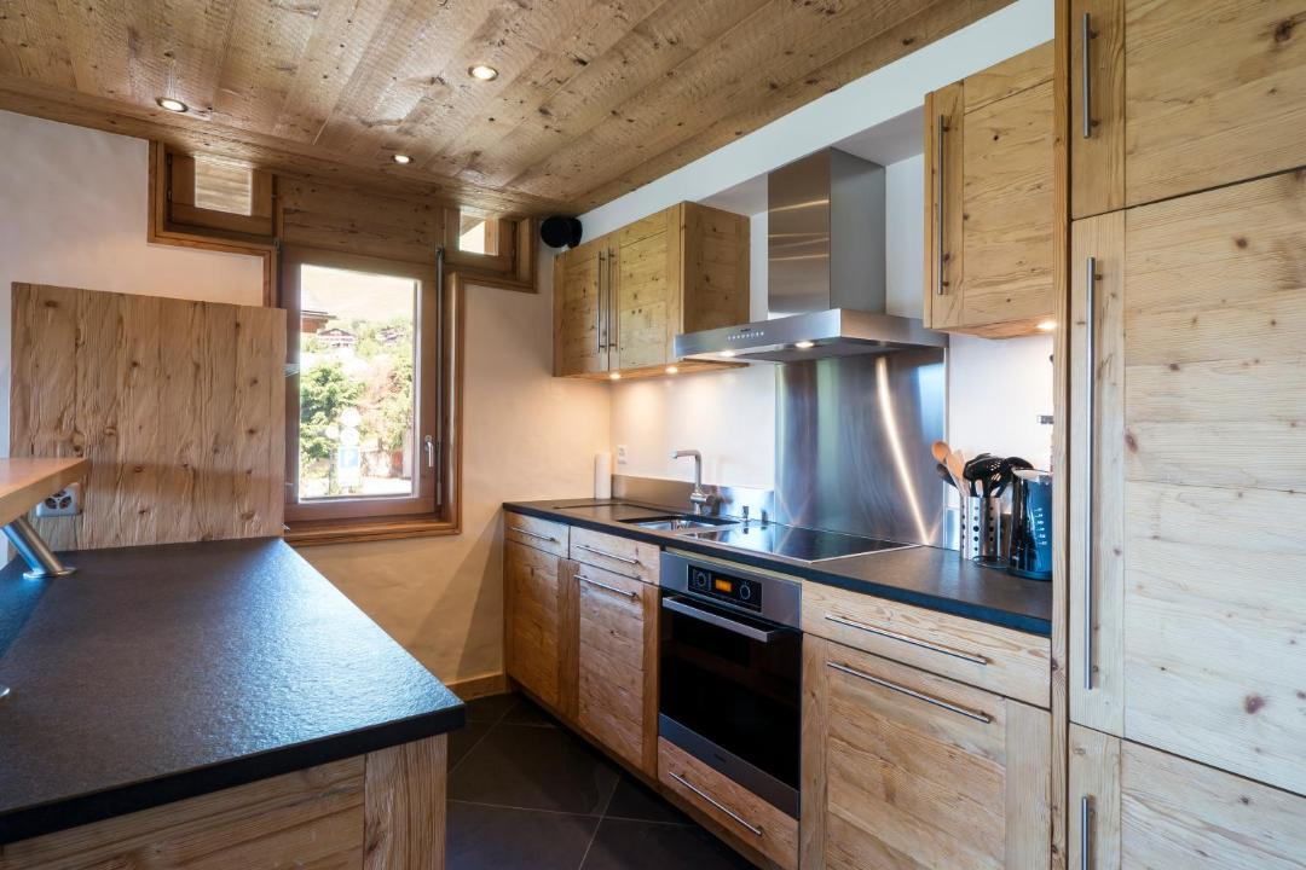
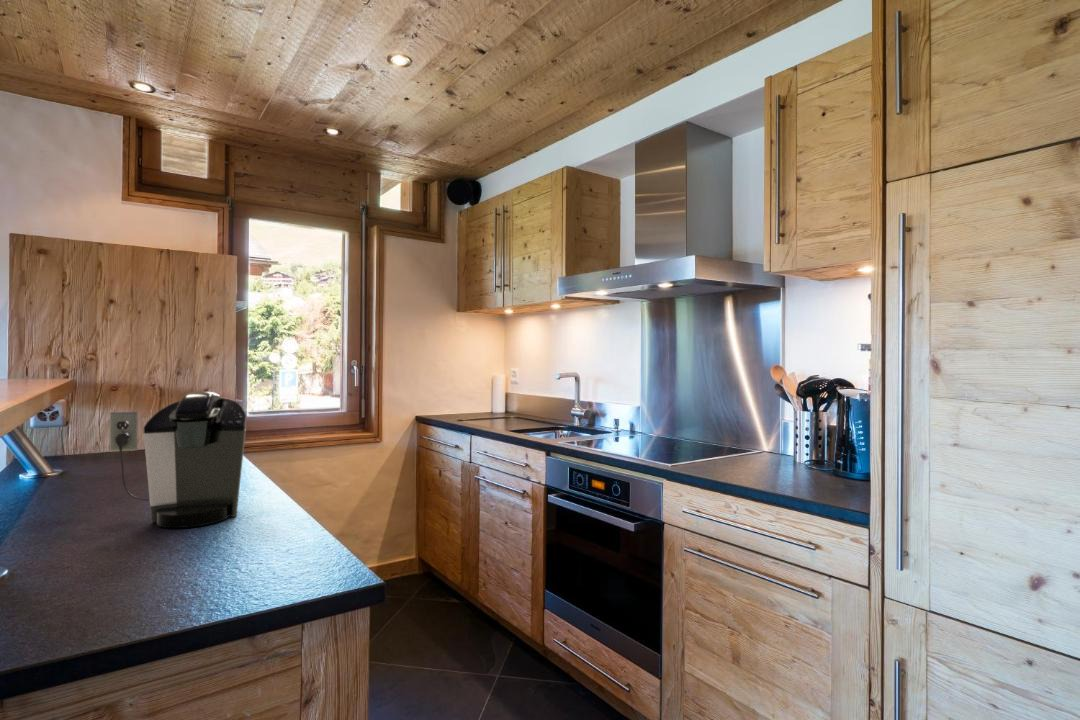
+ coffee maker (171, 454)
